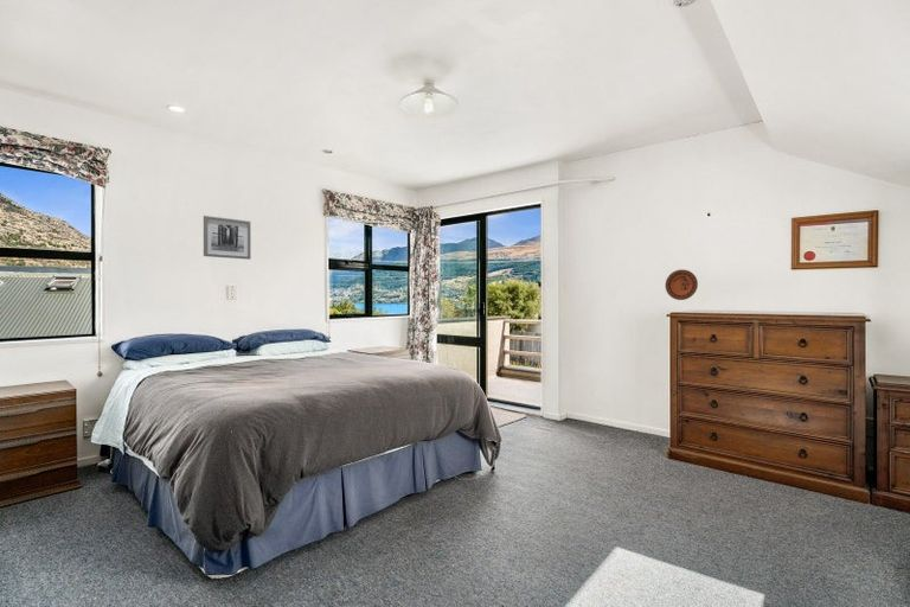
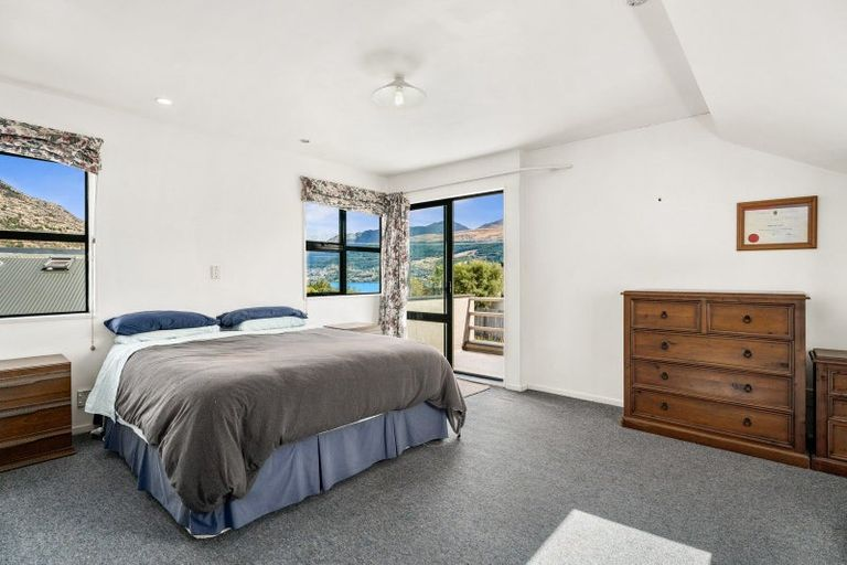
- wall art (228, 237)
- decorative plate (680, 285)
